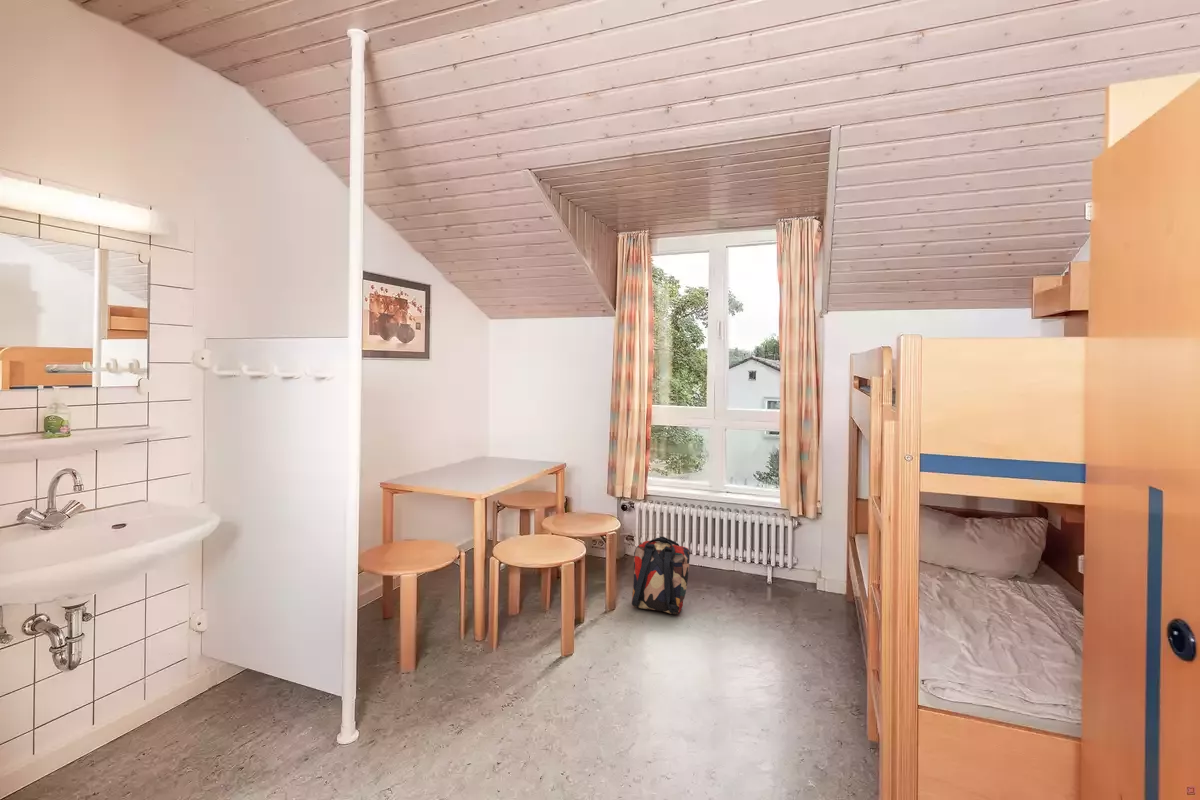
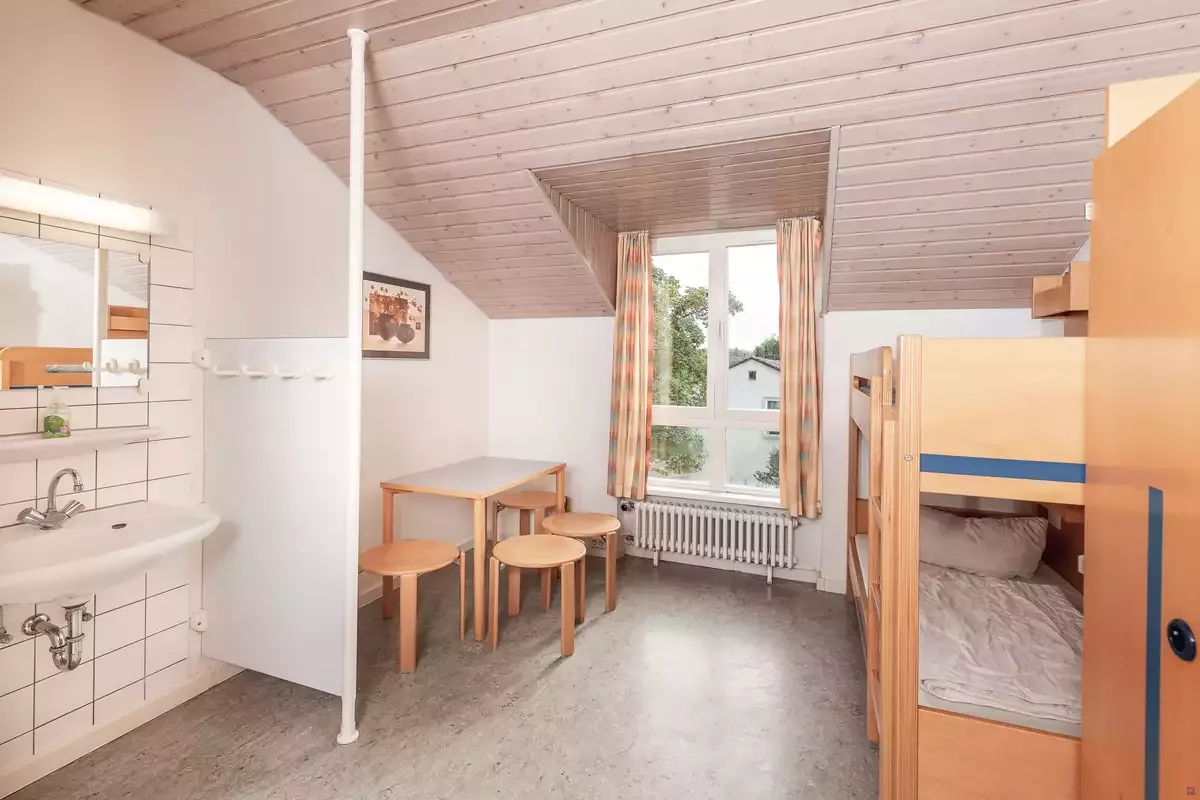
- backpack (661, 572)
